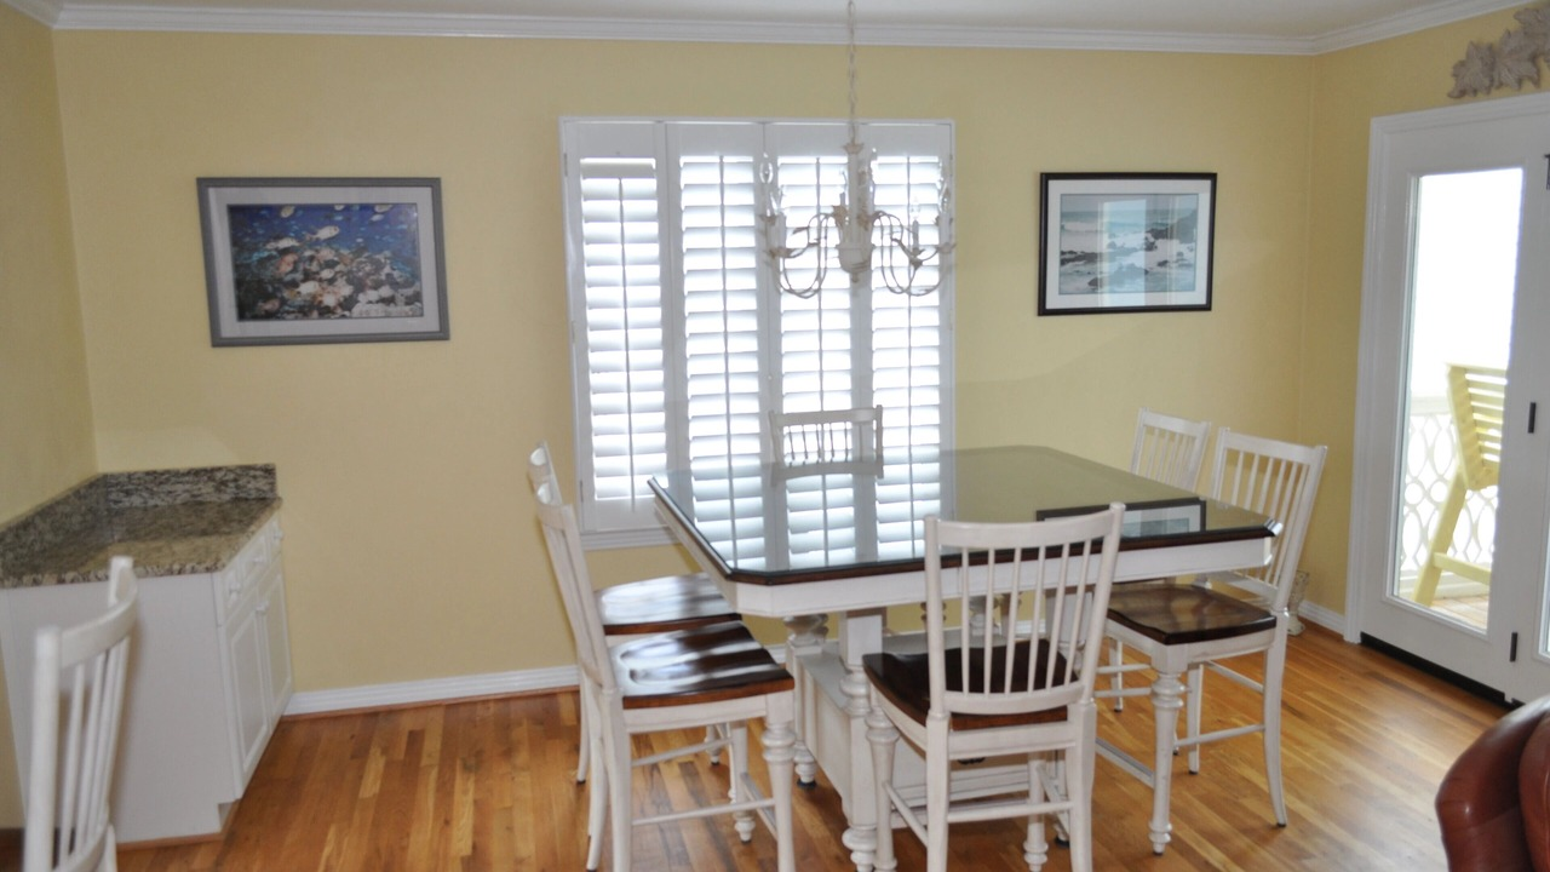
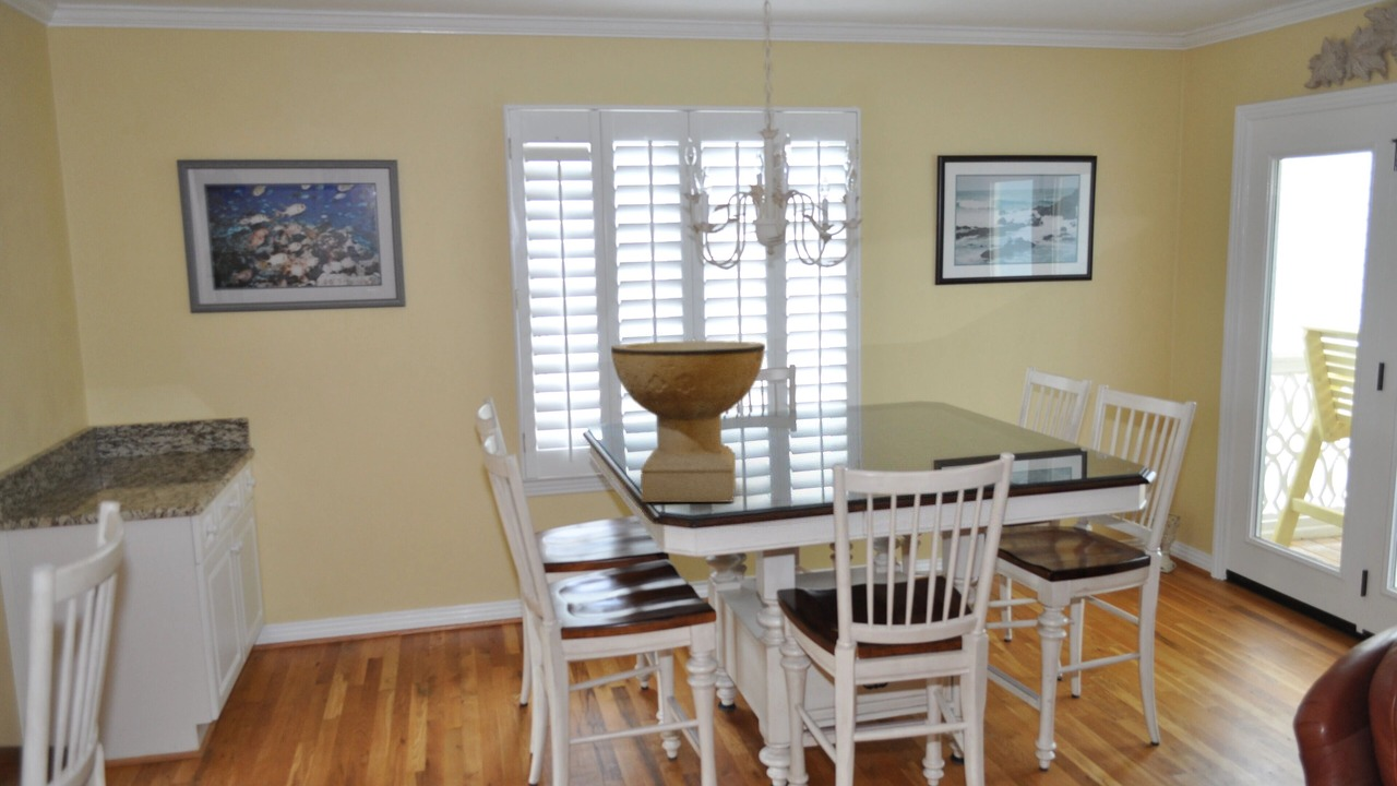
+ decorative bowl (689, 418)
